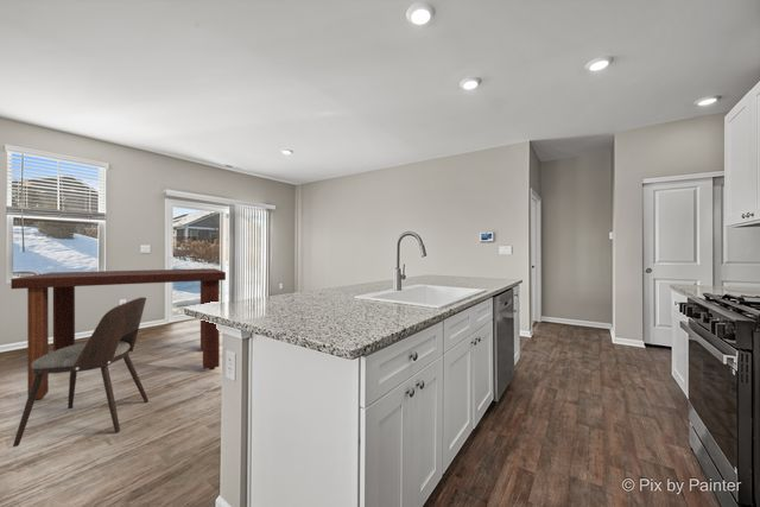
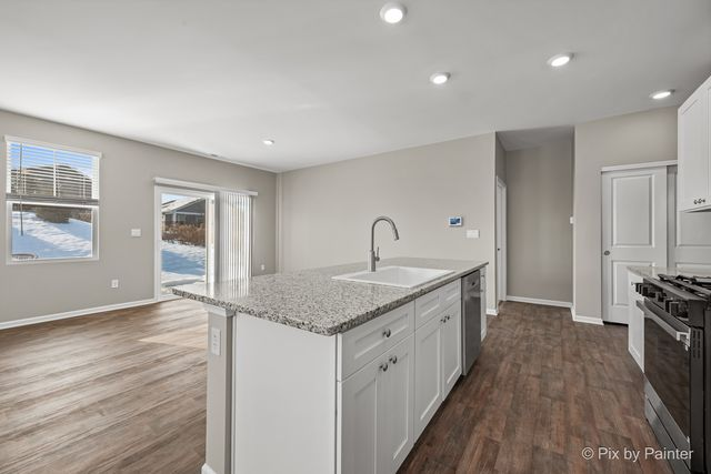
- dining chair (94, 359)
- dining table (138, 283)
